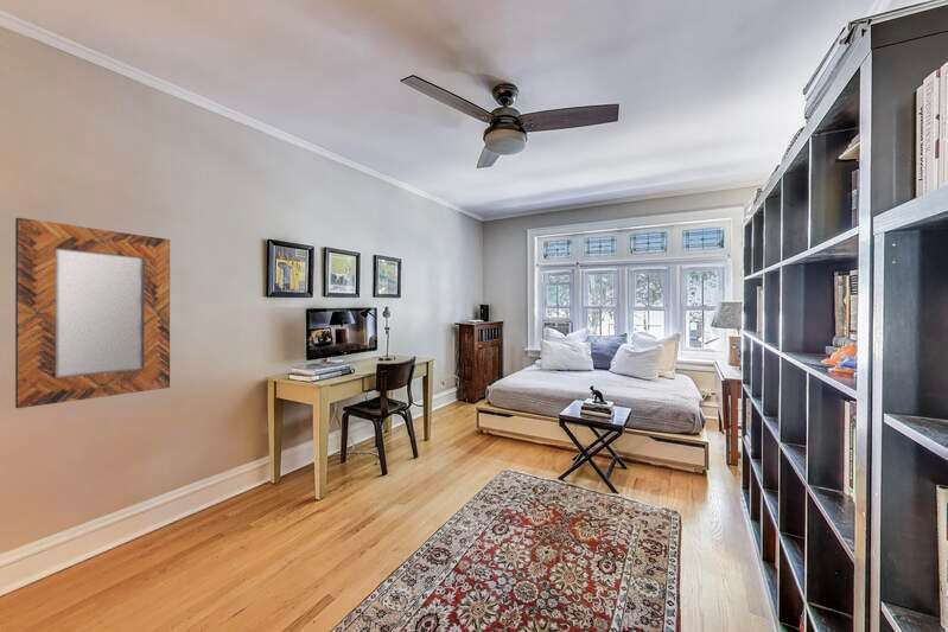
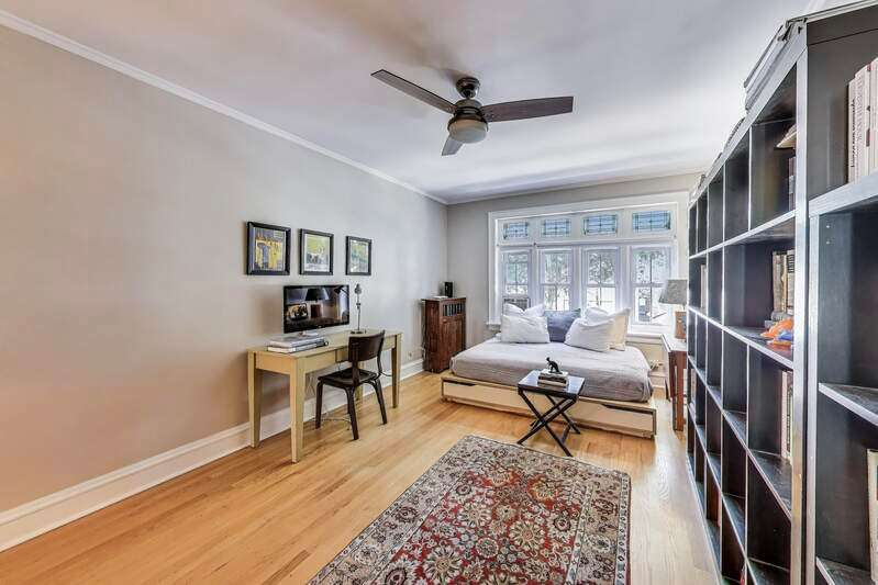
- home mirror (102, 313)
